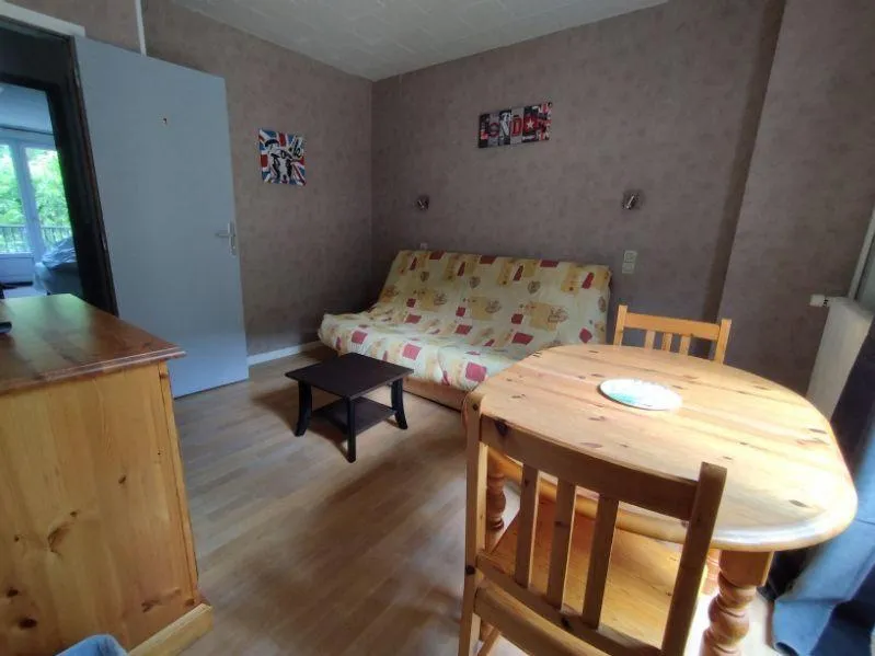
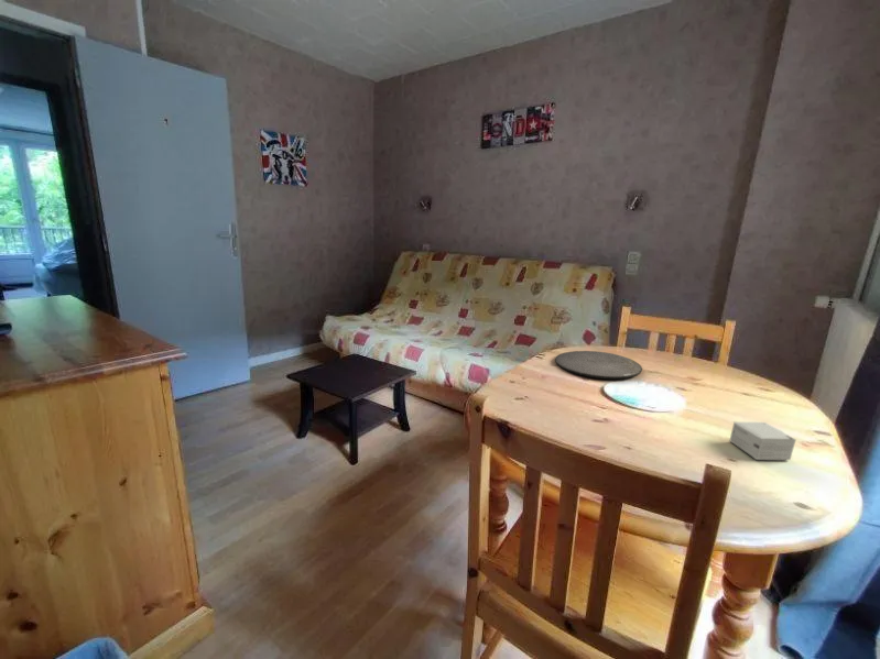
+ small box (761, 440)
+ plate (597, 363)
